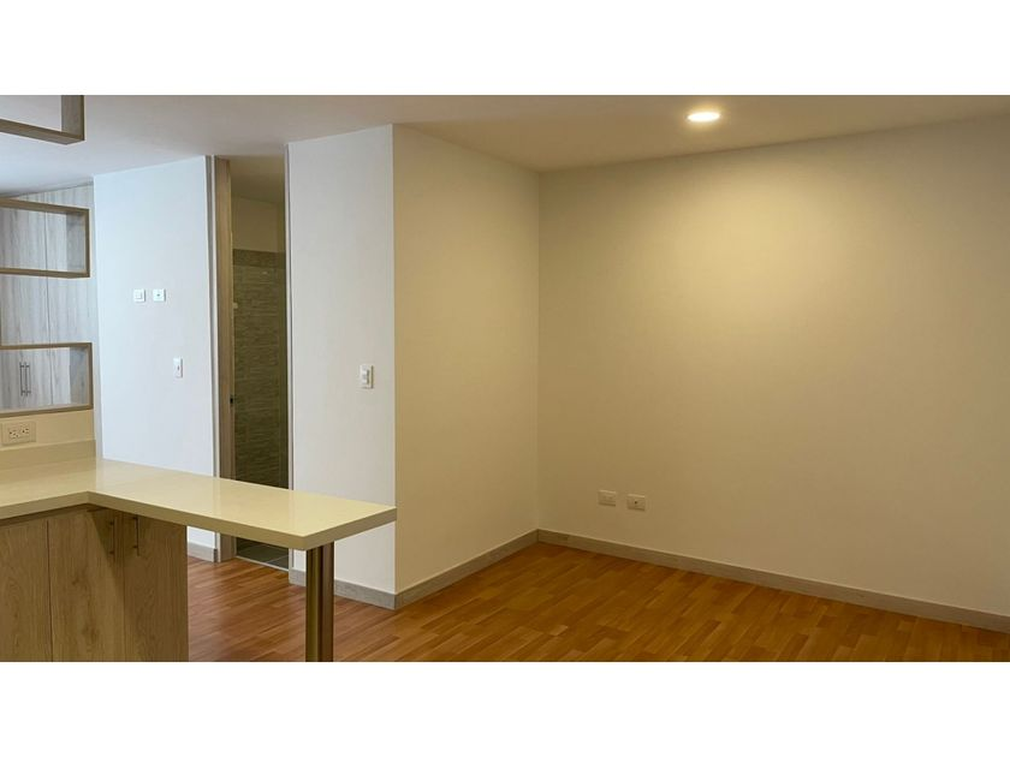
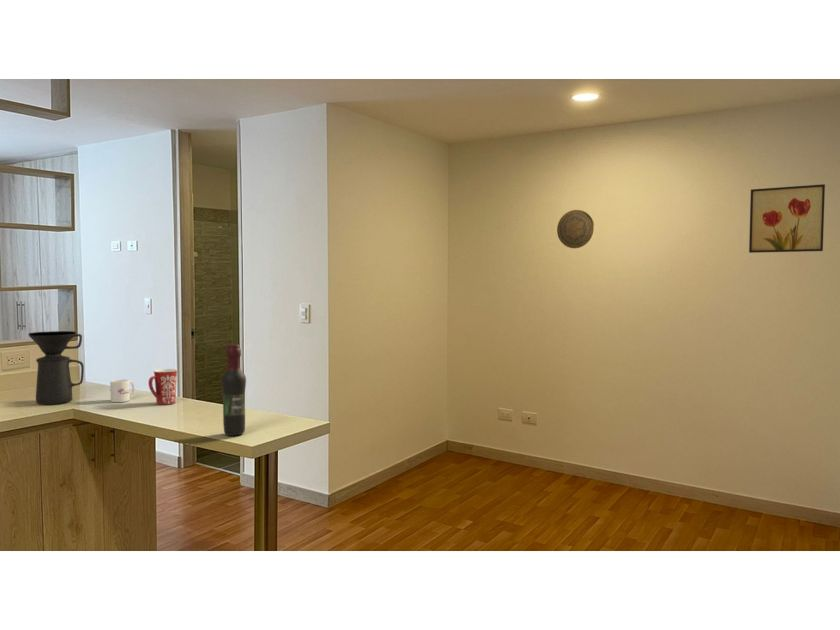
+ wine bottle (233, 389)
+ wall art (786, 219)
+ mug (162, 387)
+ coffee maker (53, 367)
+ decorative plate (574, 229)
+ mug (123, 390)
